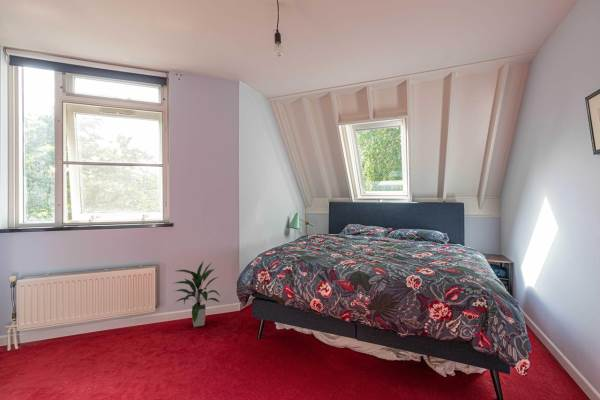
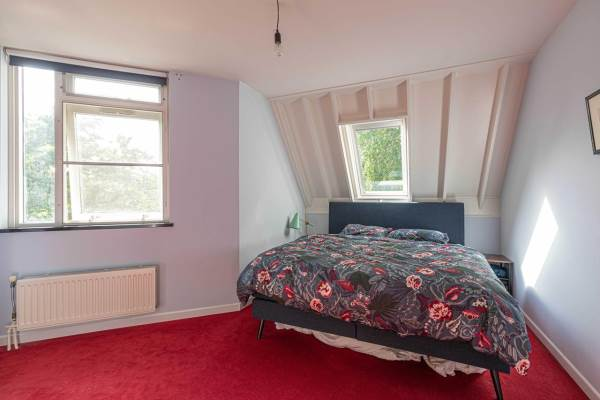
- indoor plant (197, 293)
